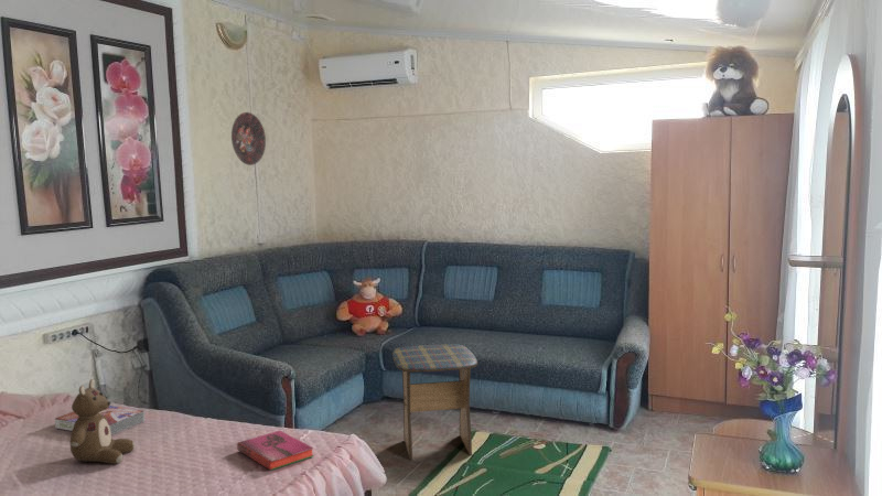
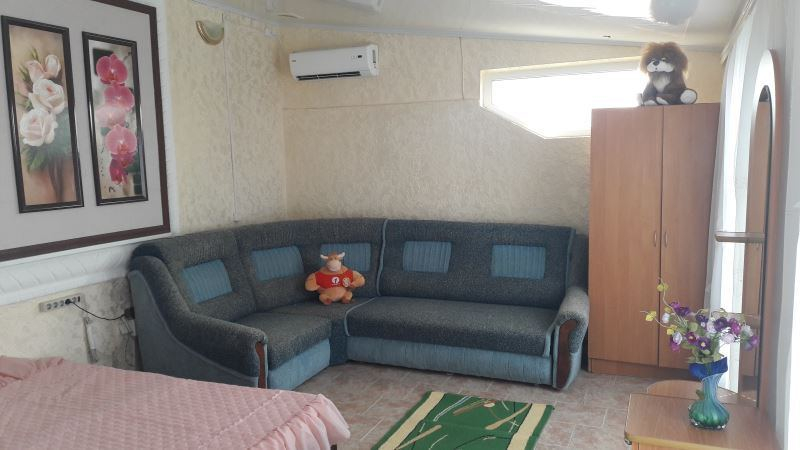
- stuffed bear (100, 420)
- textbook (100, 413)
- stool (434, 400)
- hardback book (275, 449)
- decorative plate (247, 139)
